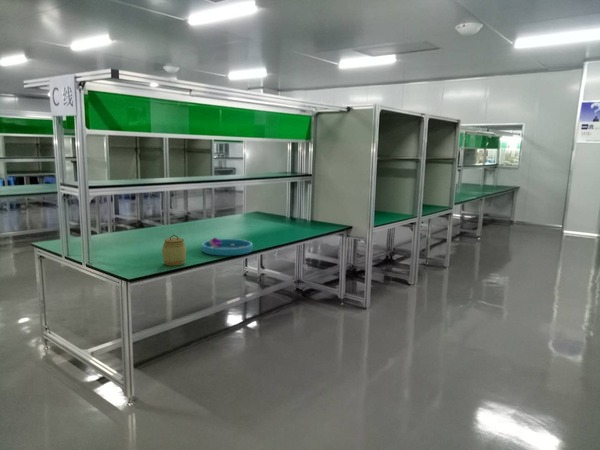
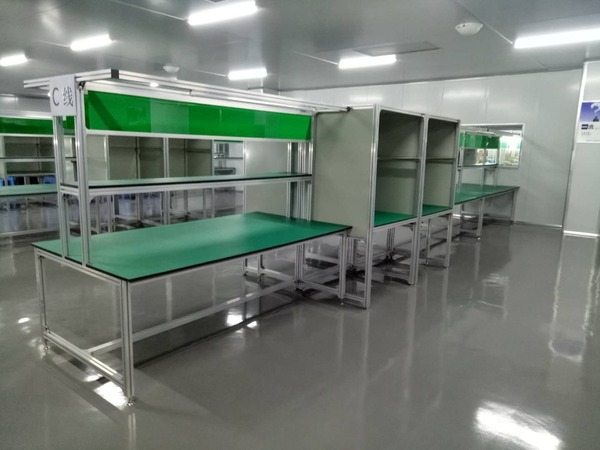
- storage tray (227, 245)
- jar (174, 248)
